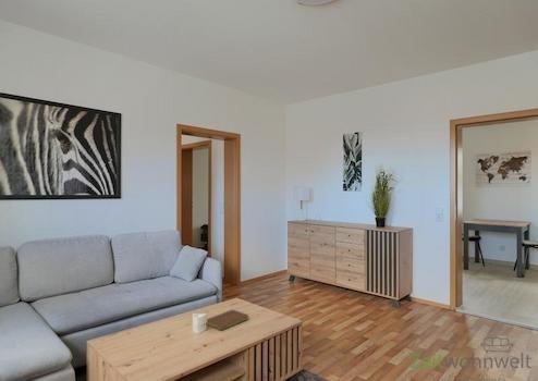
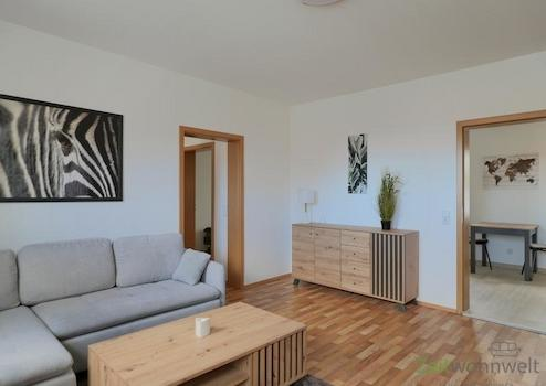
- notebook (227, 319)
